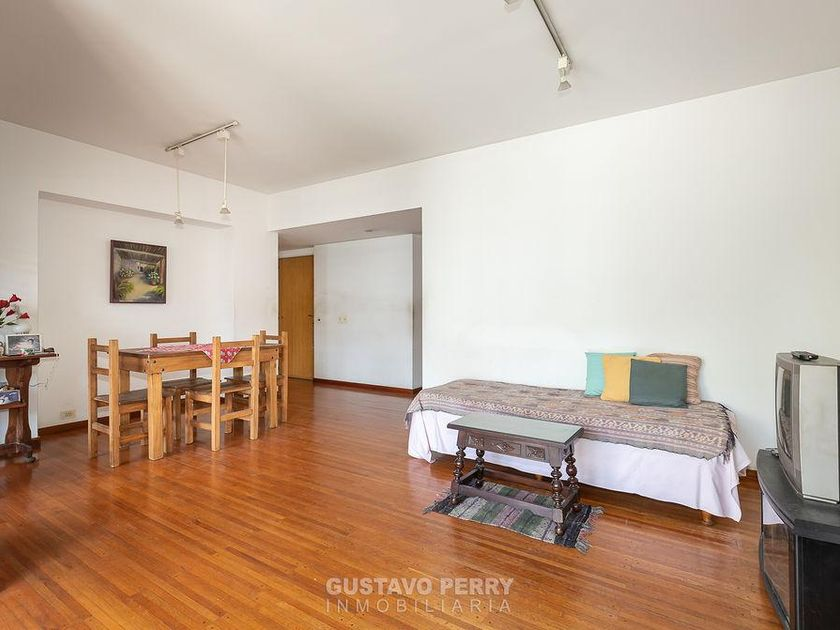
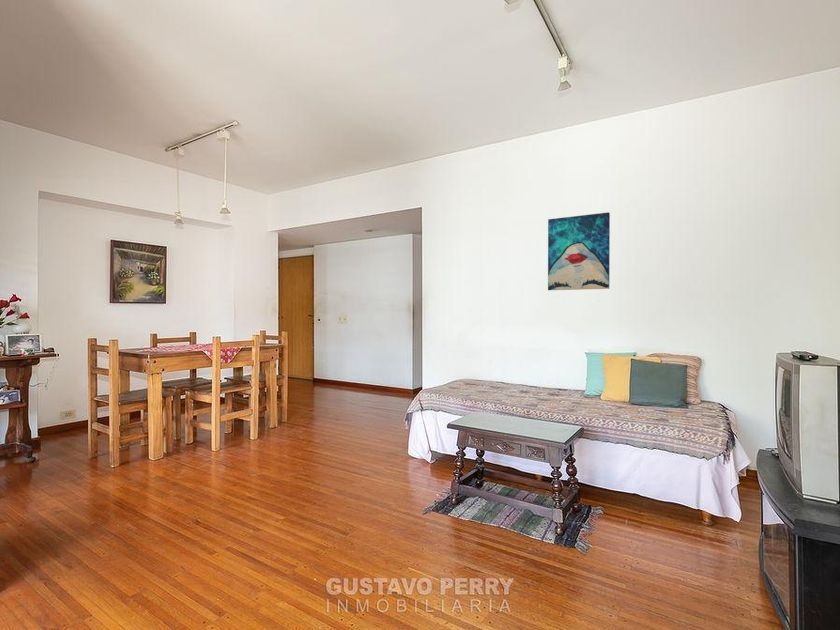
+ wall art (577, 252)
